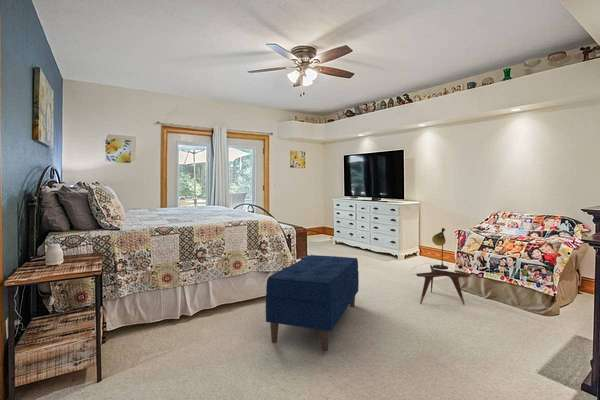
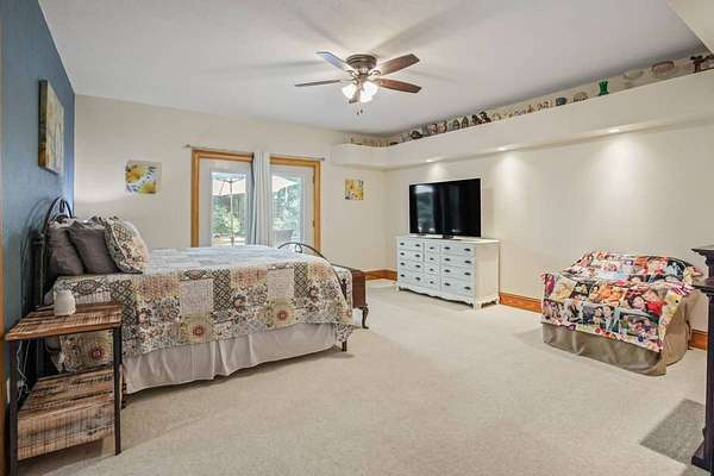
- table lamp (442, 247)
- side table (440, 276)
- bench (318, 294)
